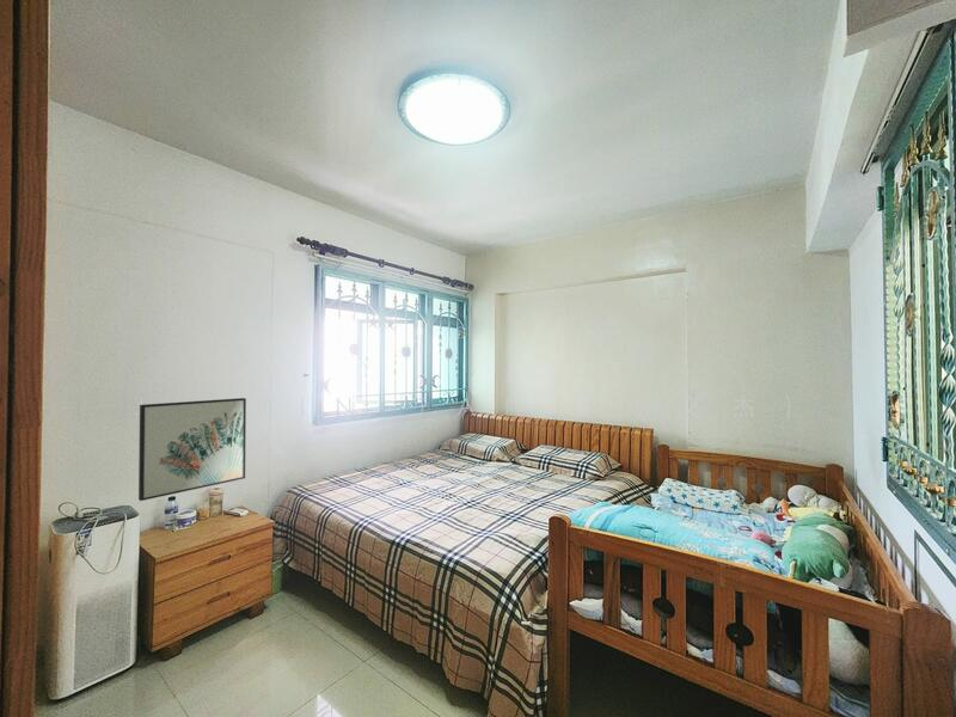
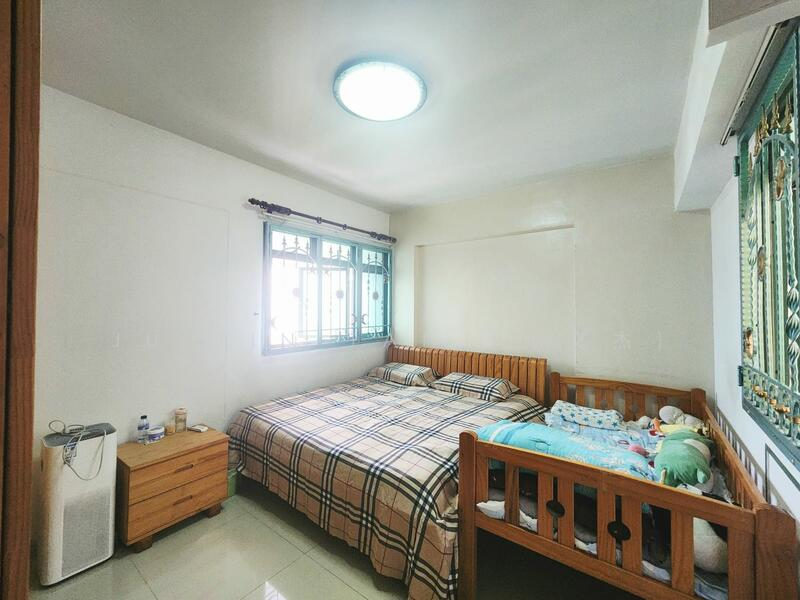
- wall art (196, 445)
